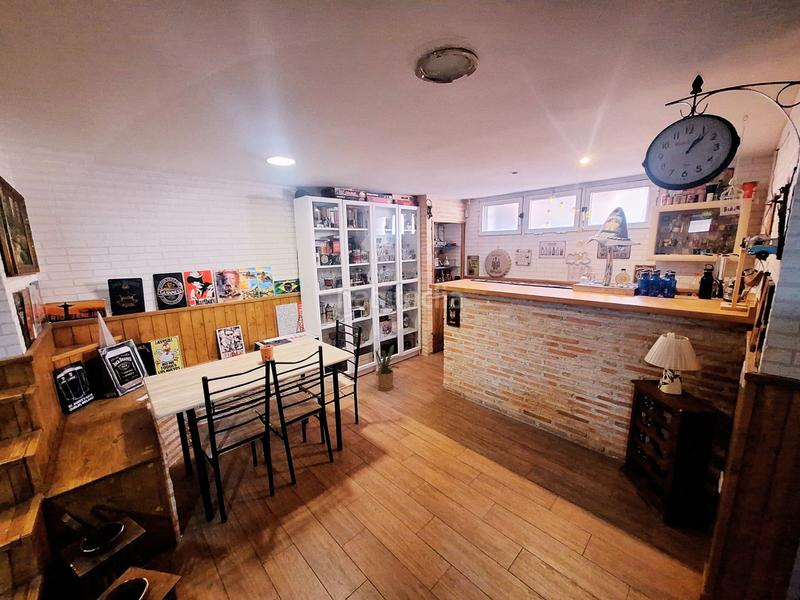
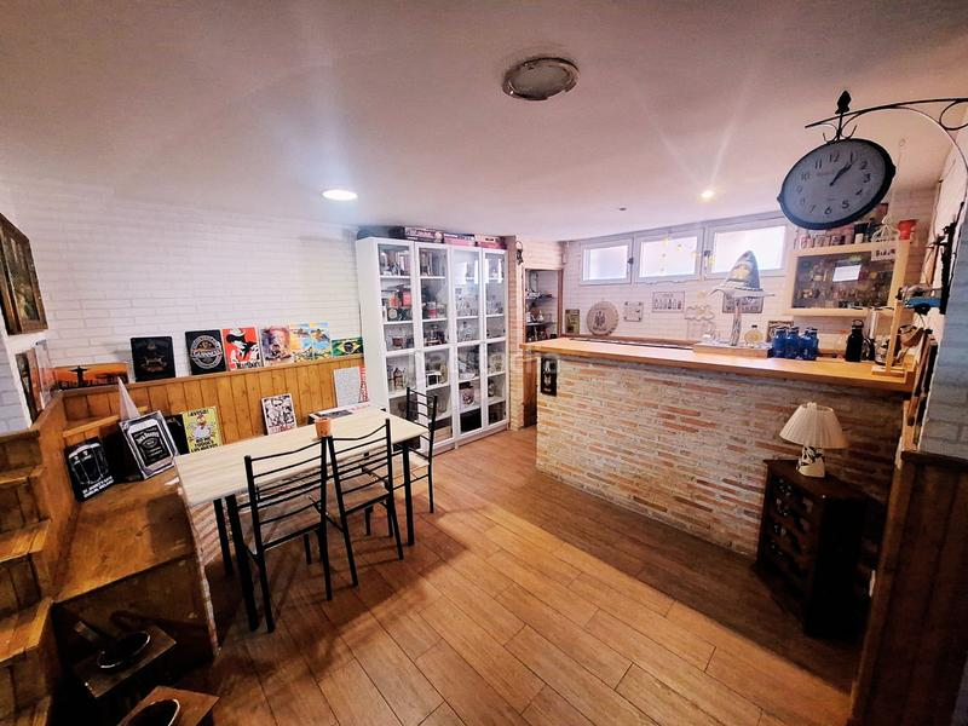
- house plant (387, 367)
